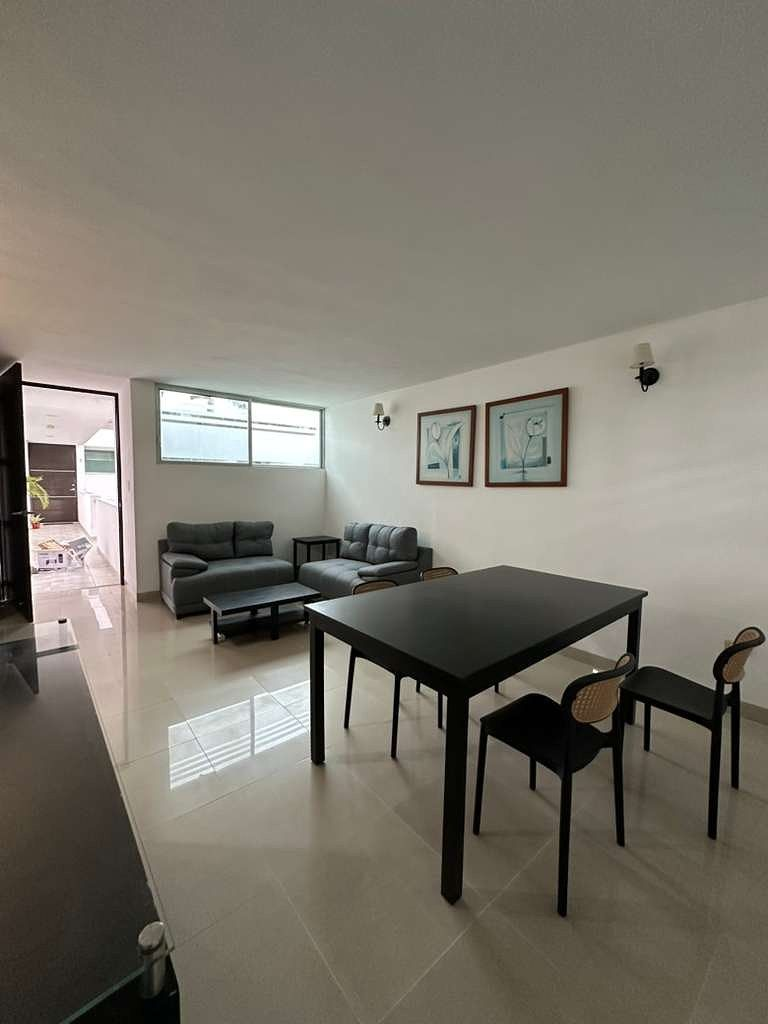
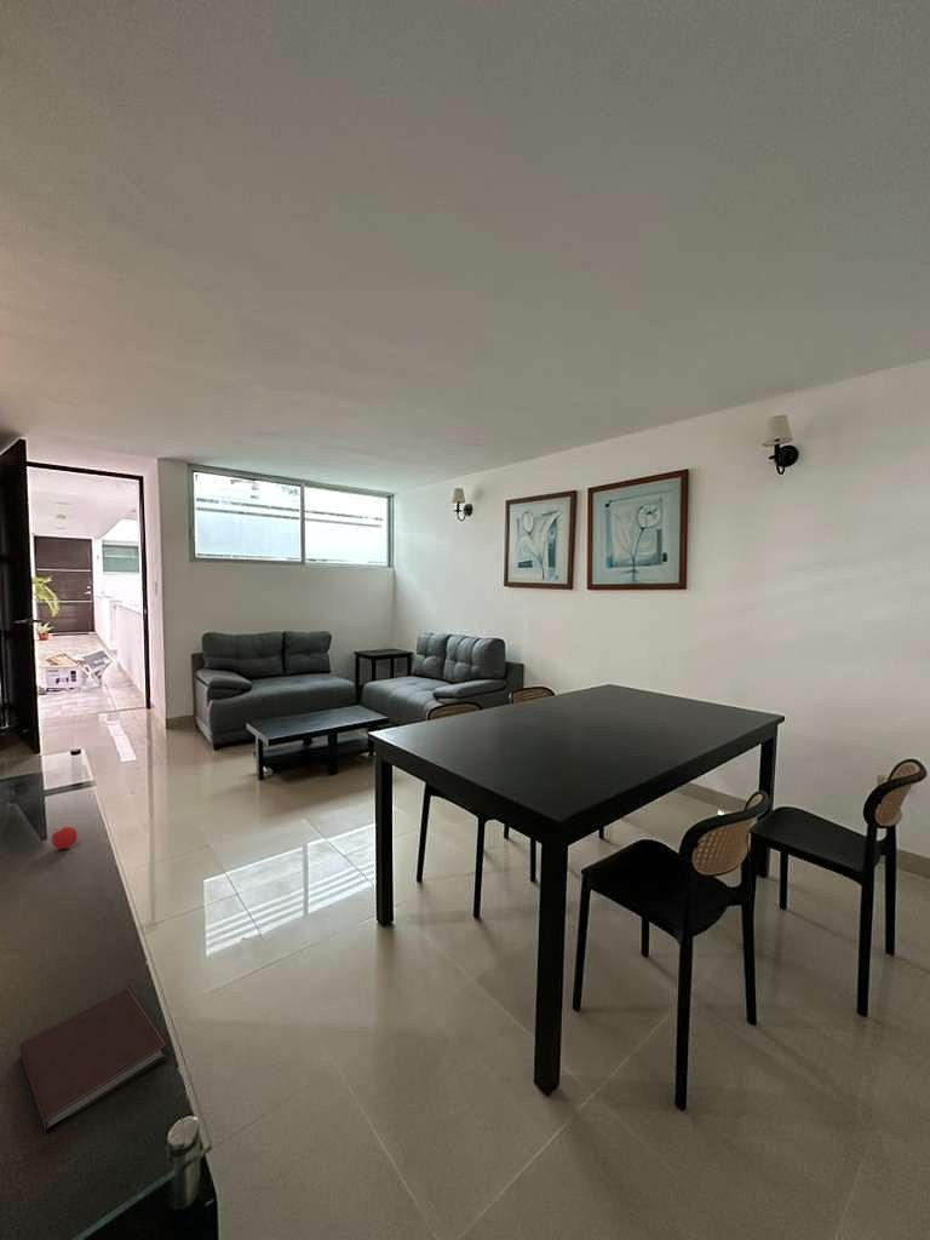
+ fruit (64, 837)
+ notebook (93, 1050)
